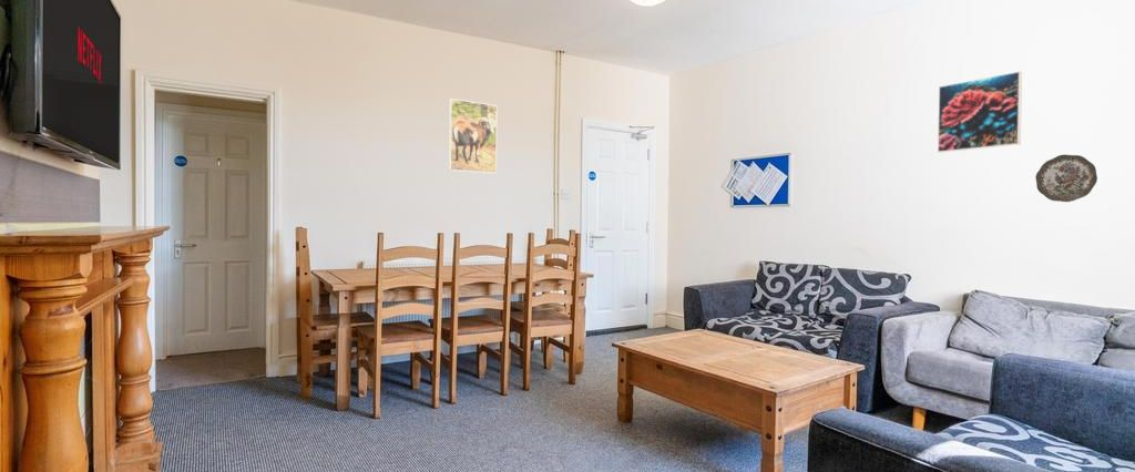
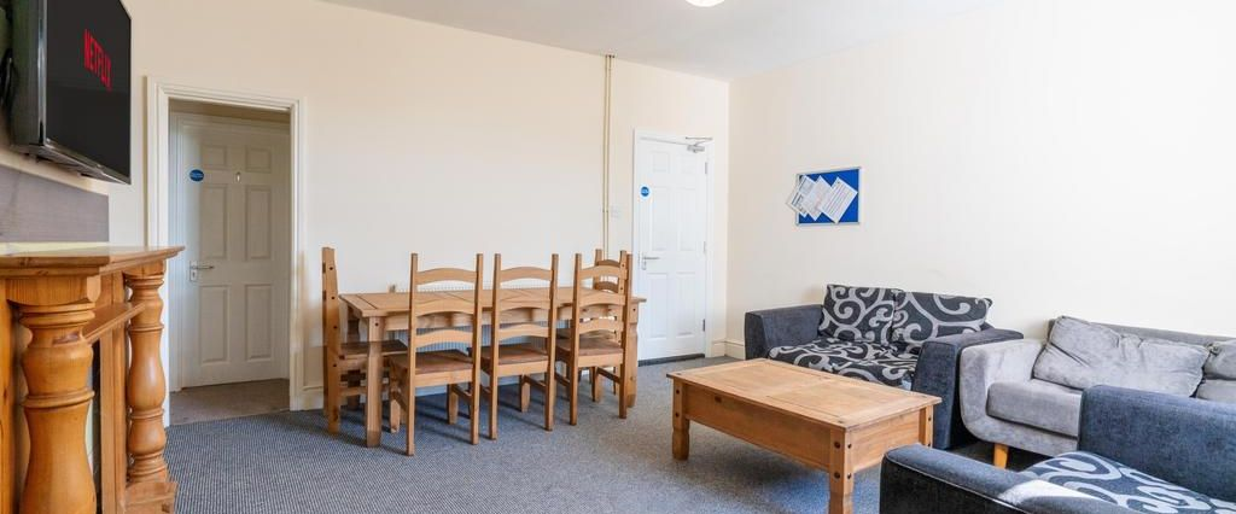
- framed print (978, 114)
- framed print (473, 136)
- decorative plate (1065, 178)
